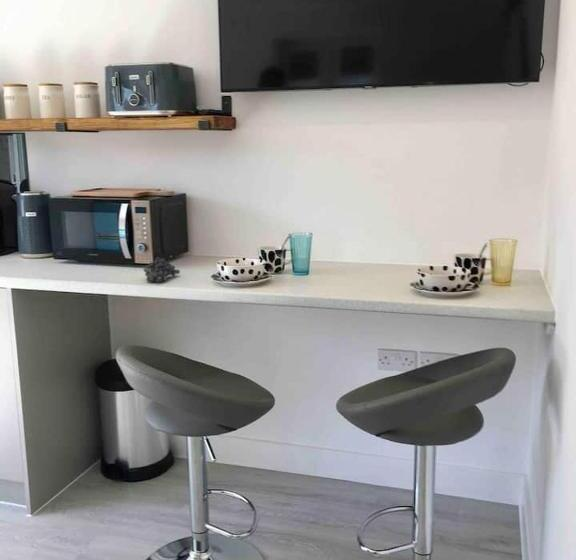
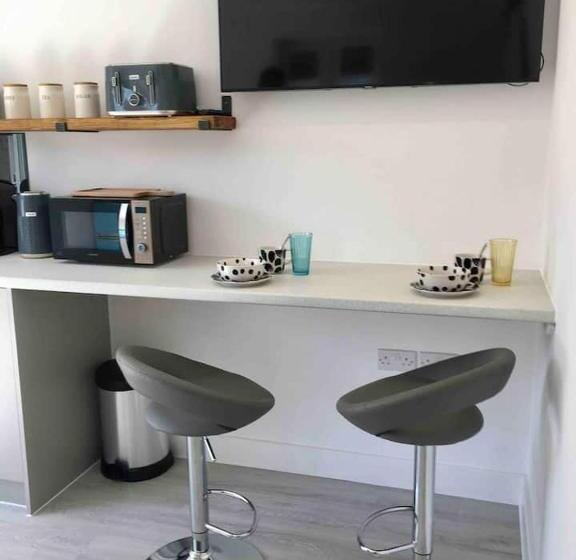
- fruit (160, 267)
